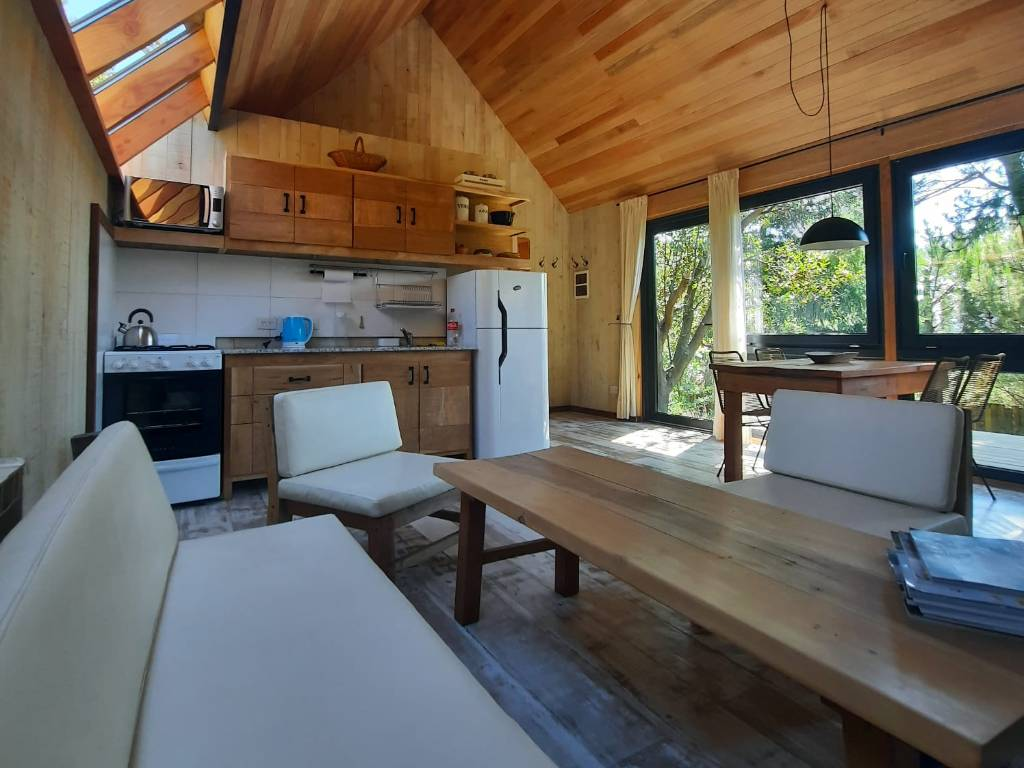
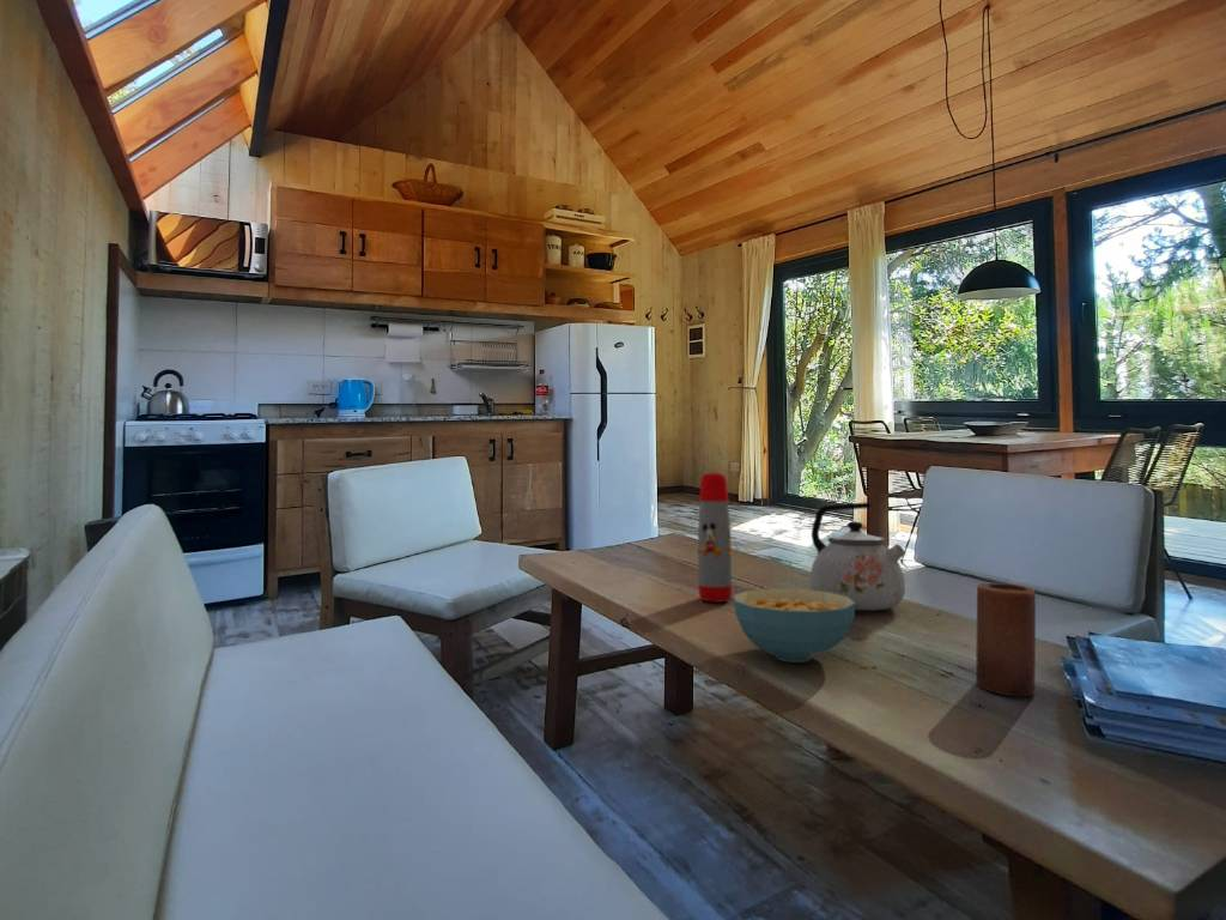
+ kettle (856, 553)
+ candle (1005, 636)
+ cereal bowl (793, 628)
+ water bottle (714, 535)
